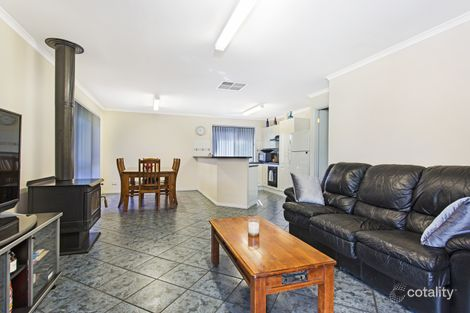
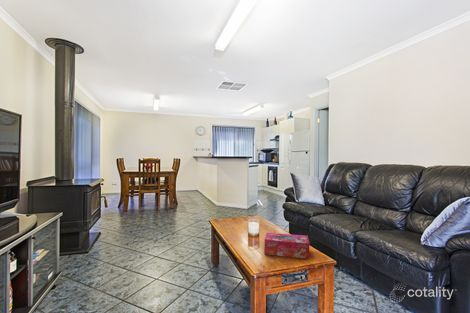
+ tissue box (286, 244)
